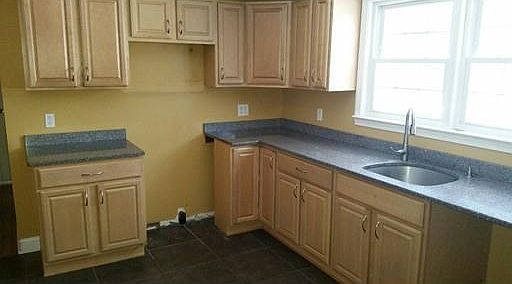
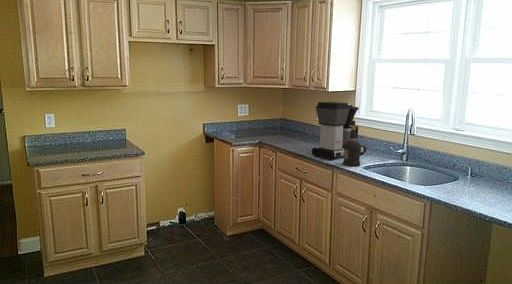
+ coffee maker (340, 128)
+ liquor bottle (352, 142)
